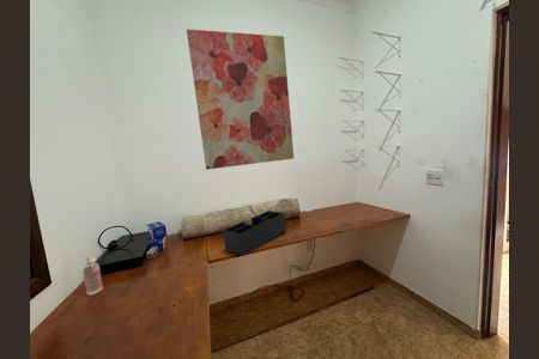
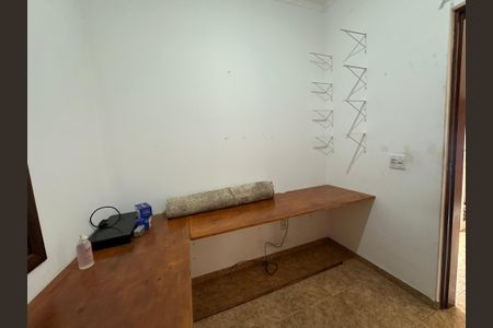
- wall art (246, 101)
- desk organizer (256, 230)
